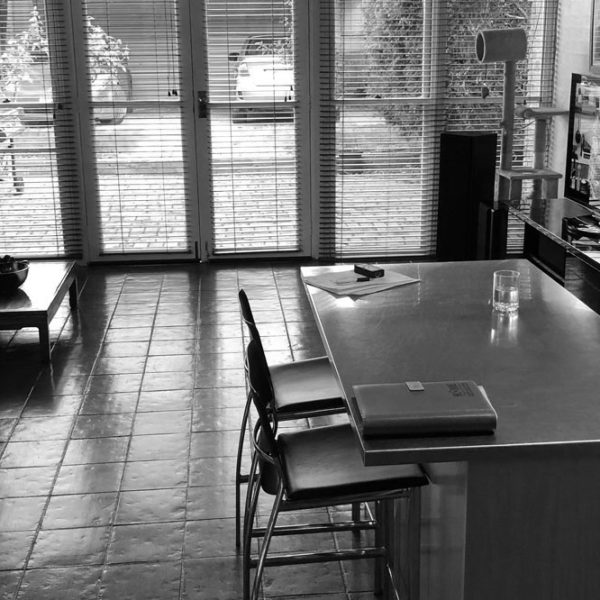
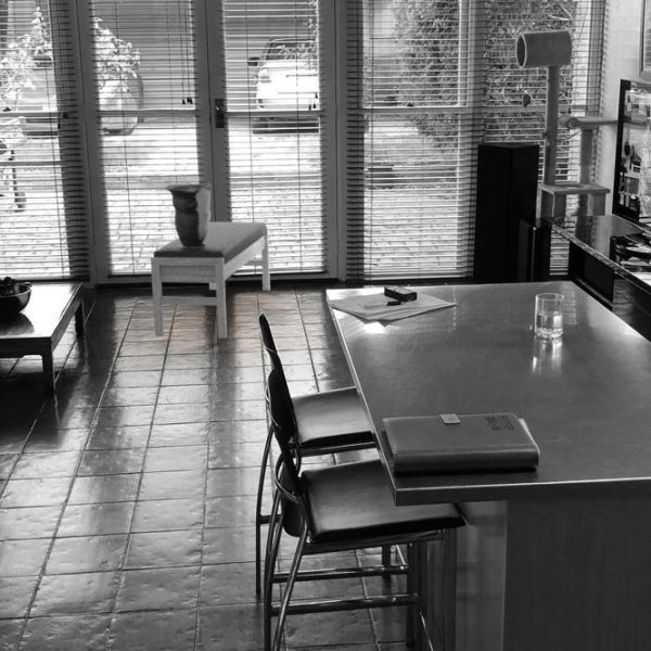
+ decorative vase (191, 215)
+ bench (215, 273)
